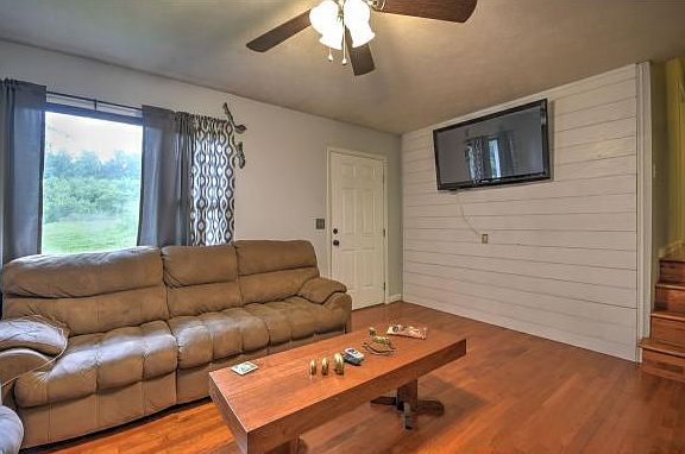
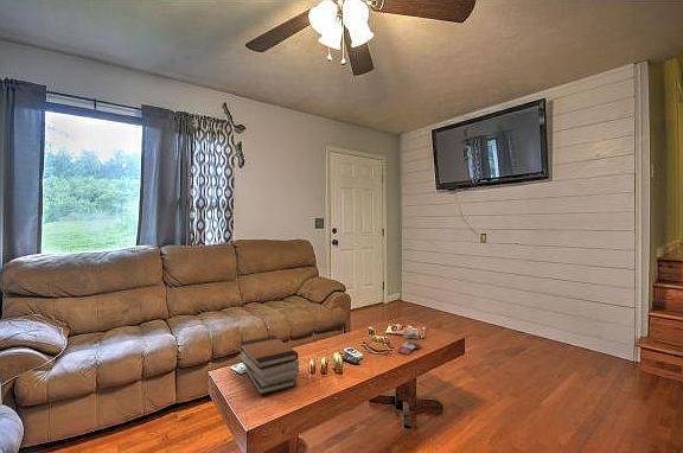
+ book stack (268, 362)
+ magazine (409, 342)
